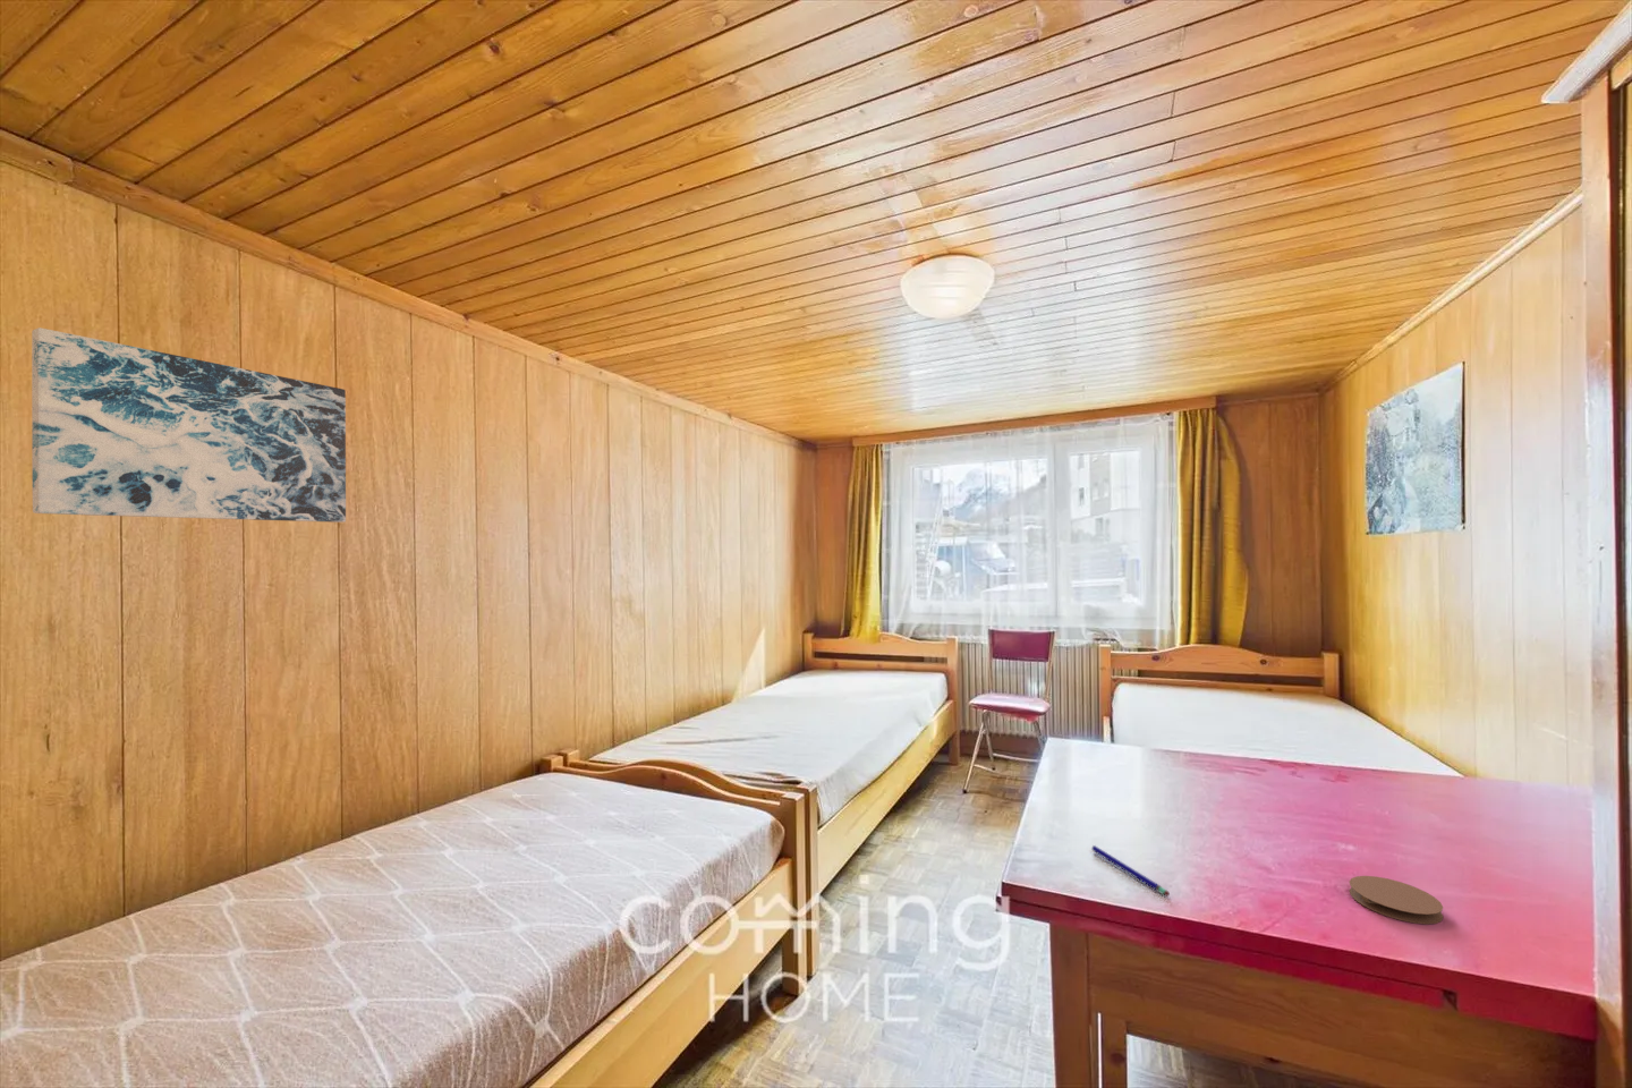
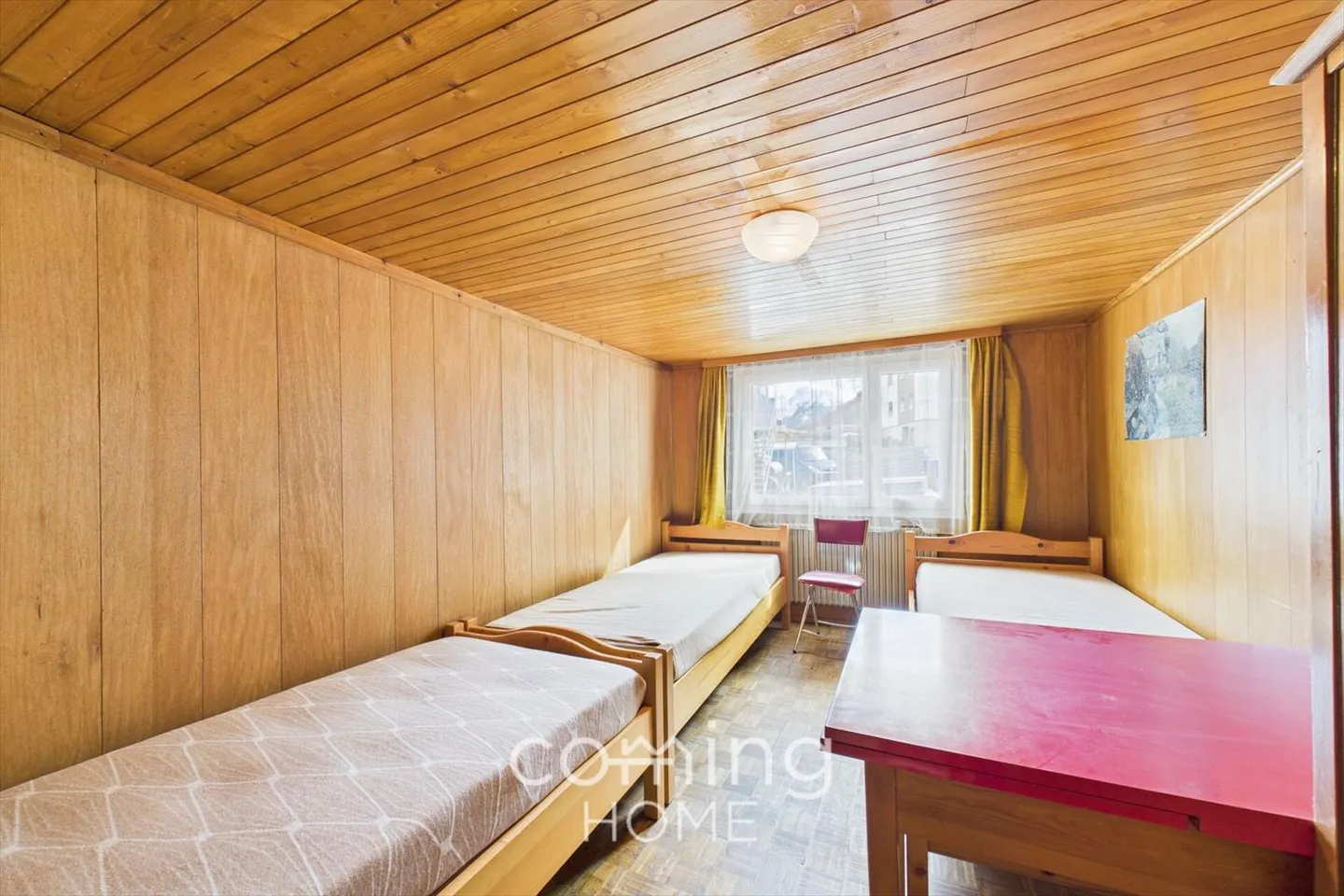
- pen (1128, 869)
- coaster (1394, 897)
- wall art (212, 441)
